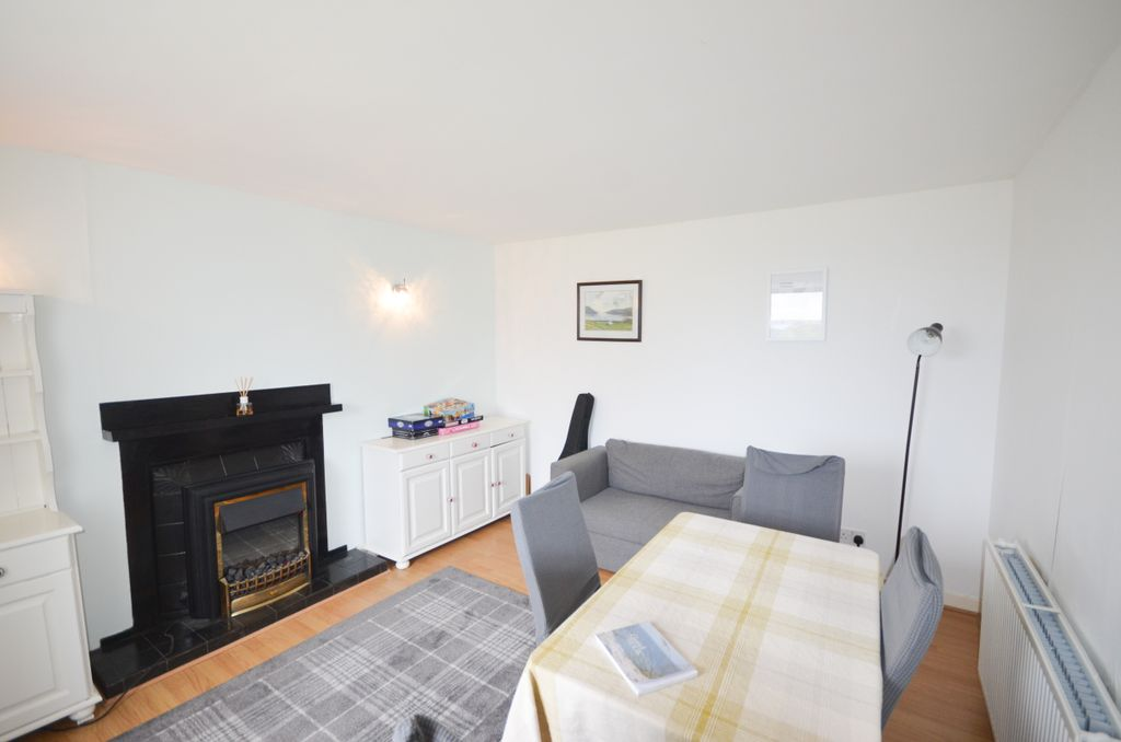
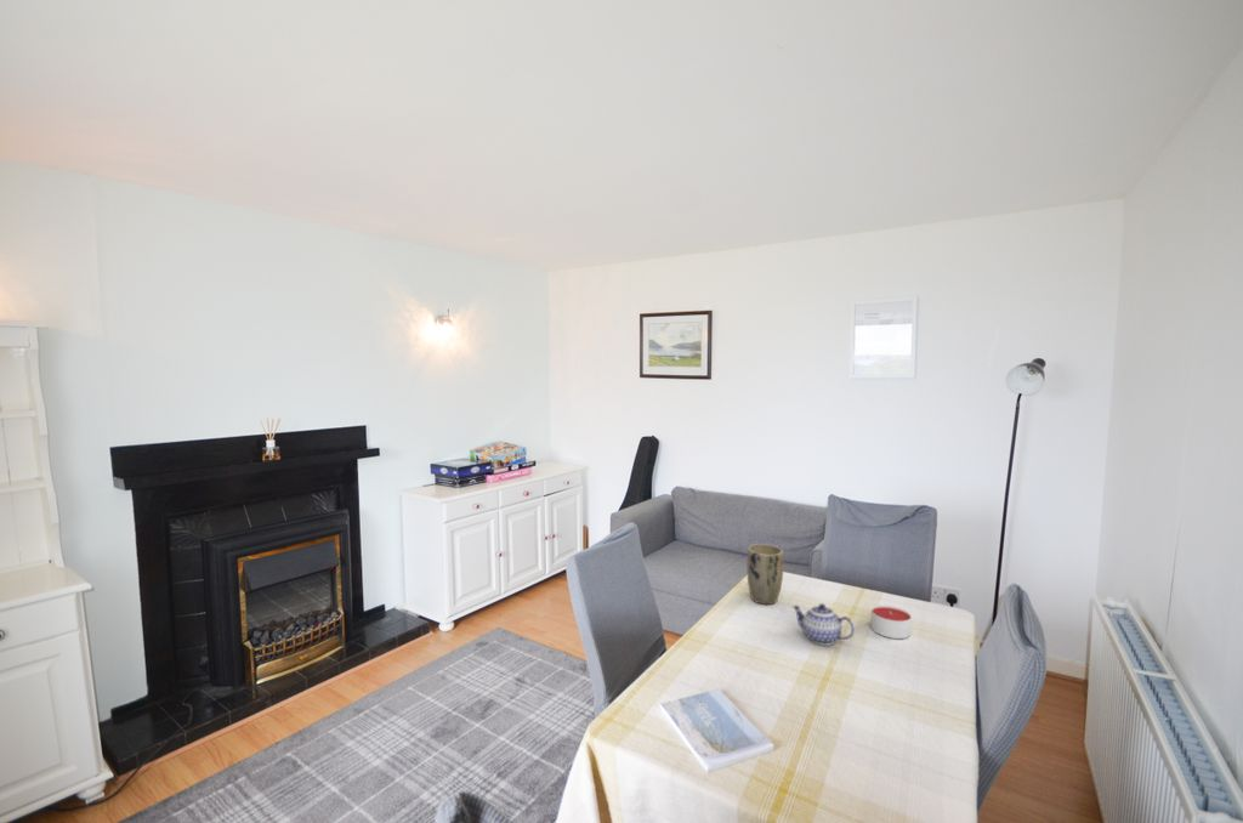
+ teapot (821, 621)
+ candle (890, 620)
+ plant pot (764, 574)
